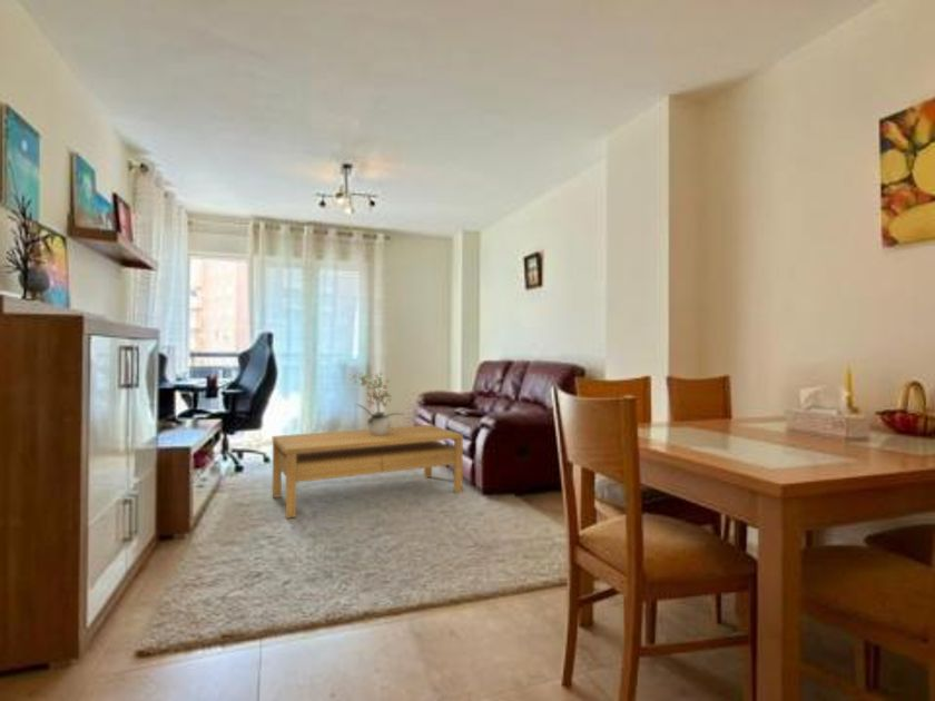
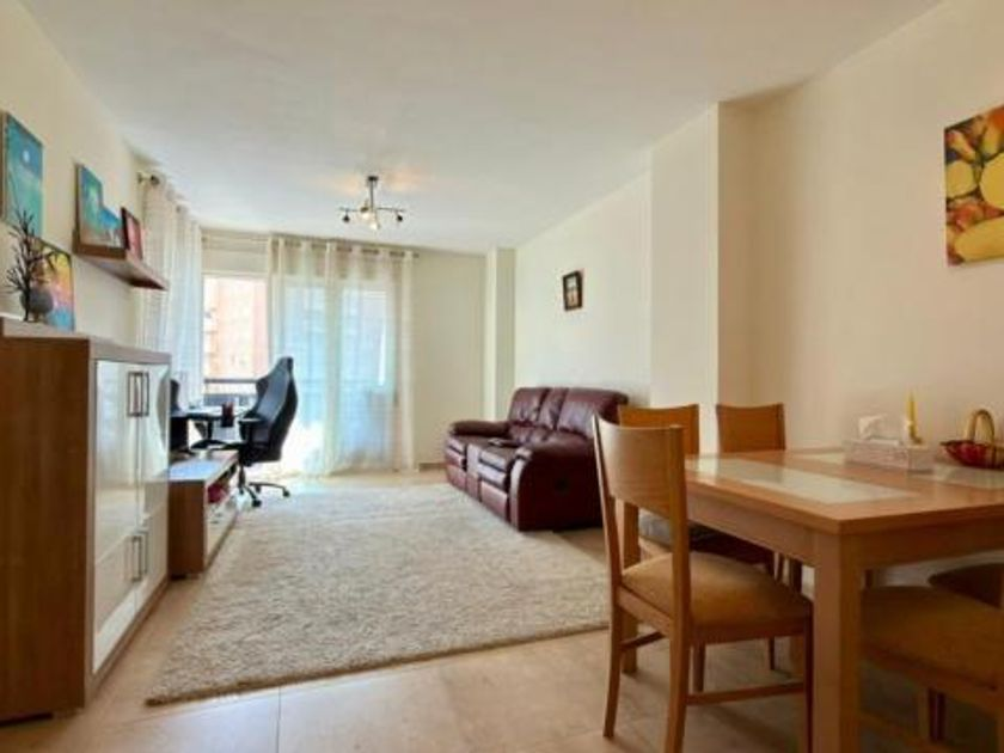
- potted plant (375, 402)
- coffee table (368, 464)
